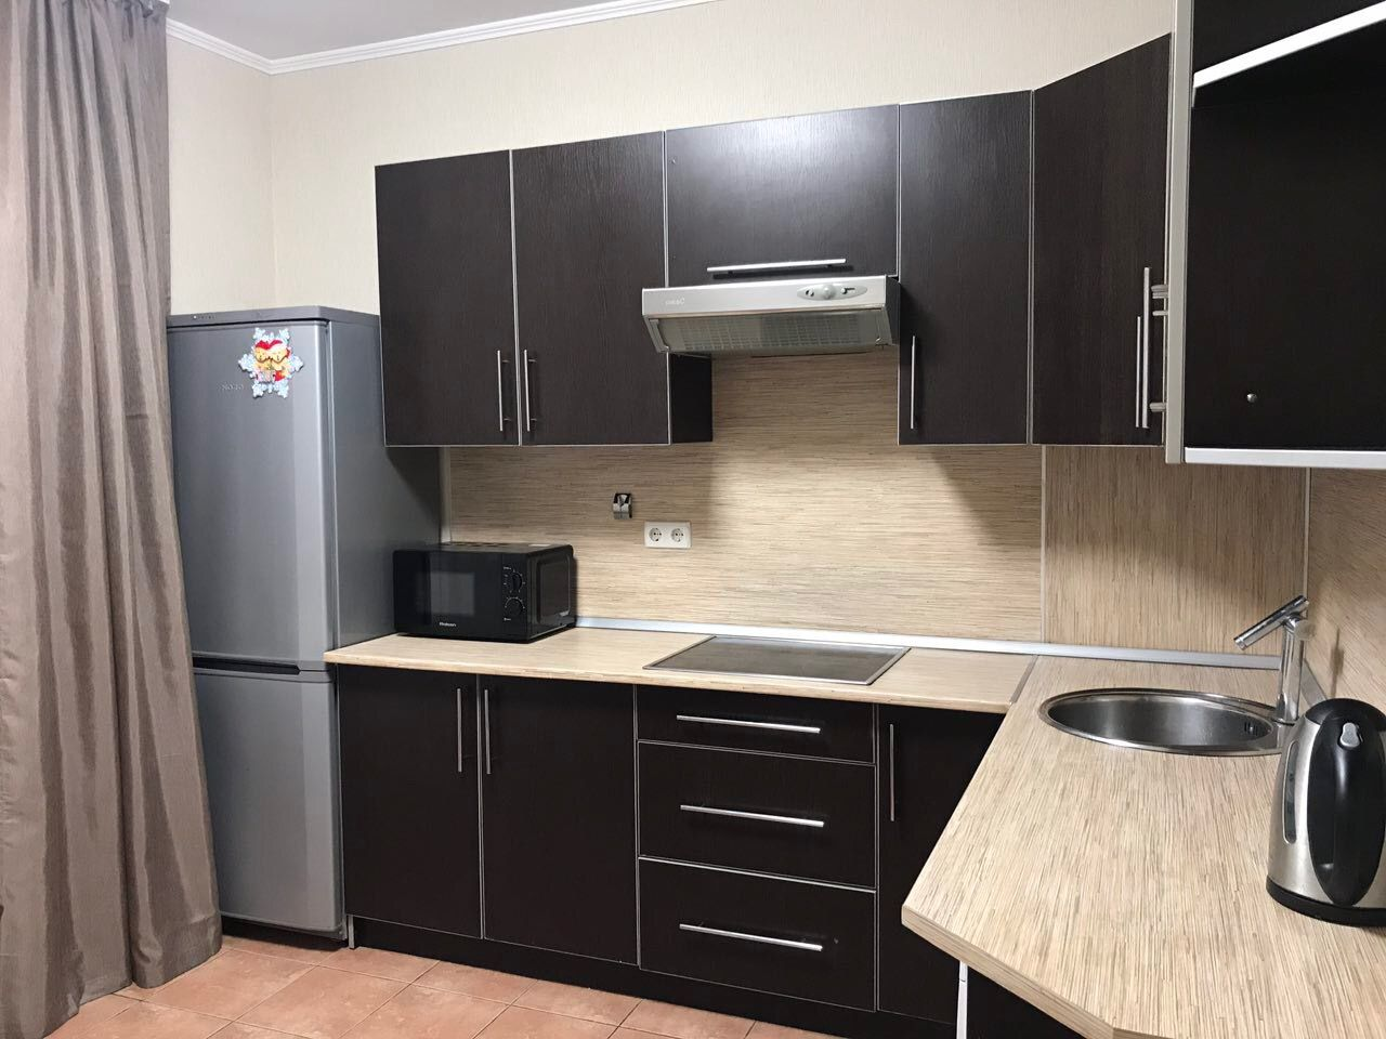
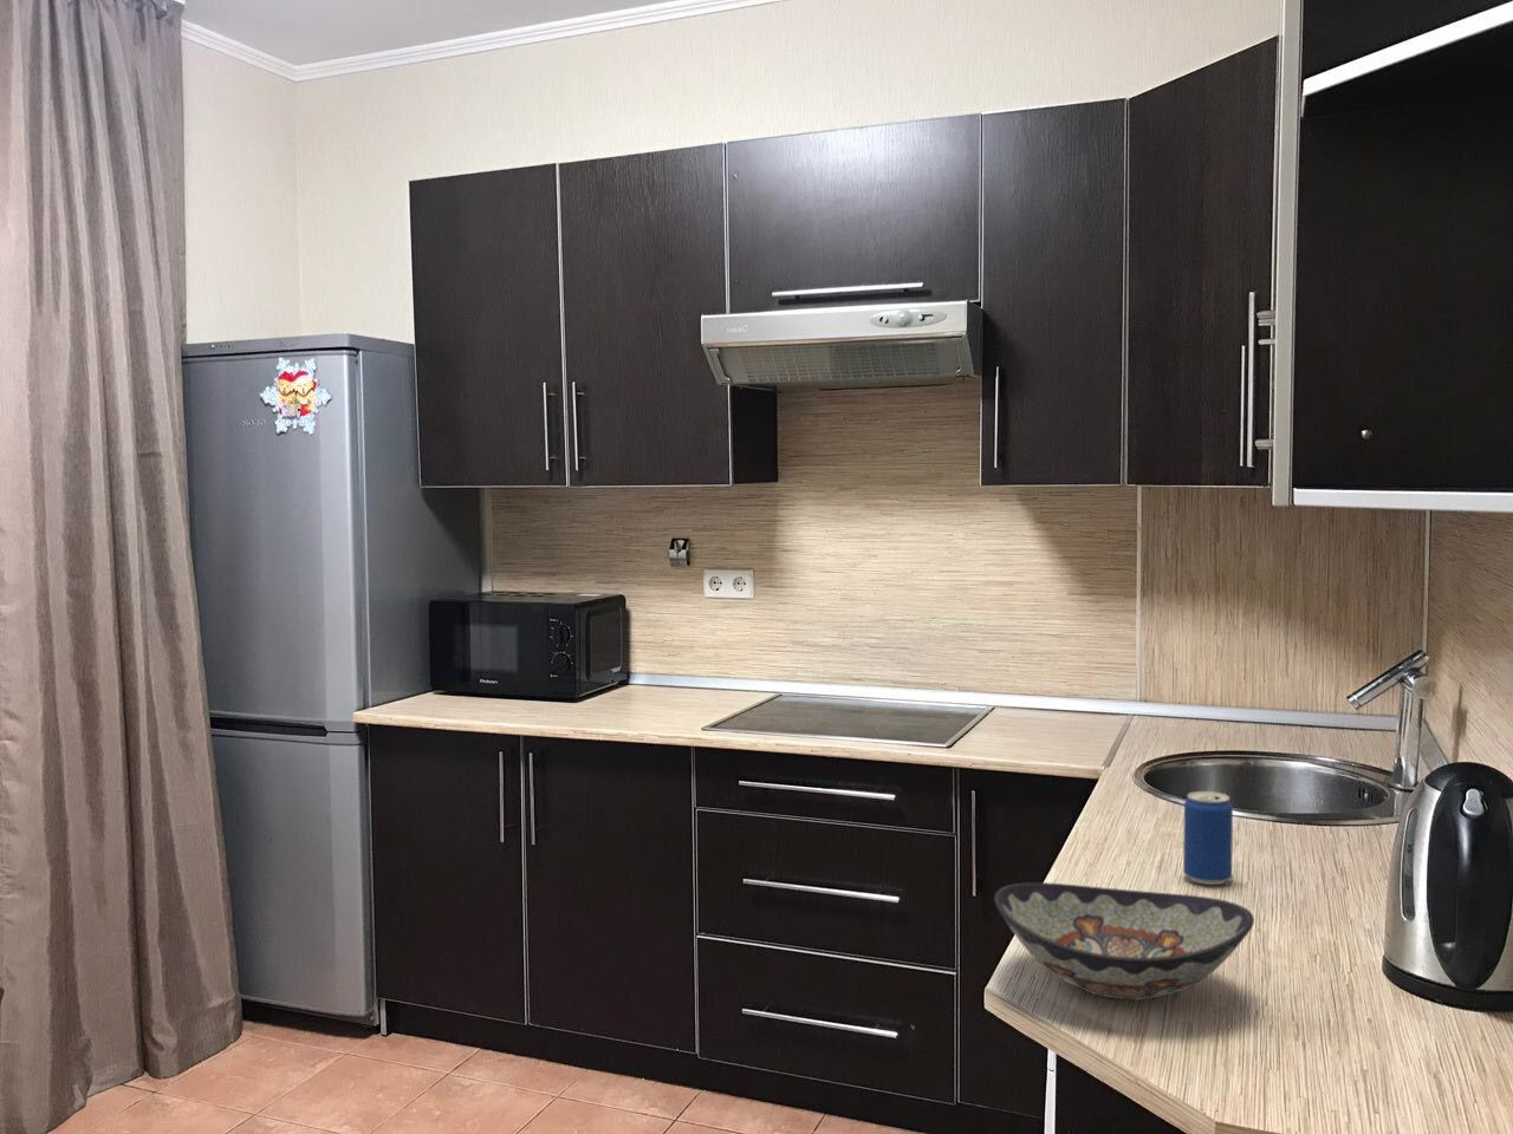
+ beverage can (1207, 837)
+ decorative bowl (1120, 943)
